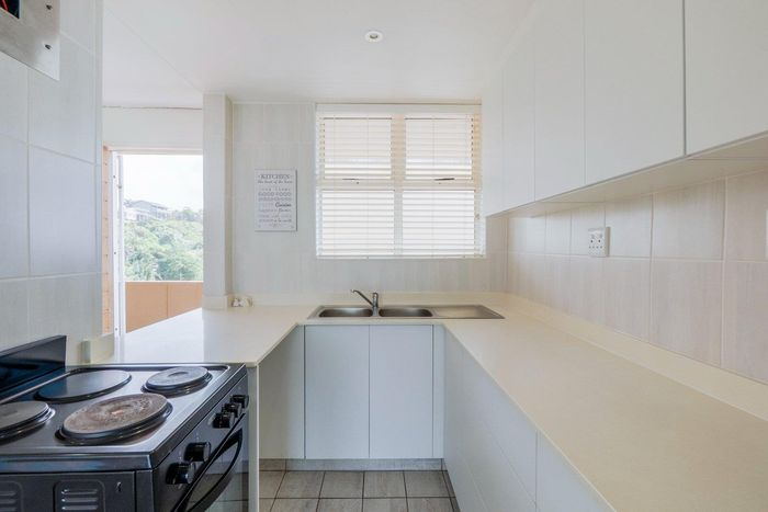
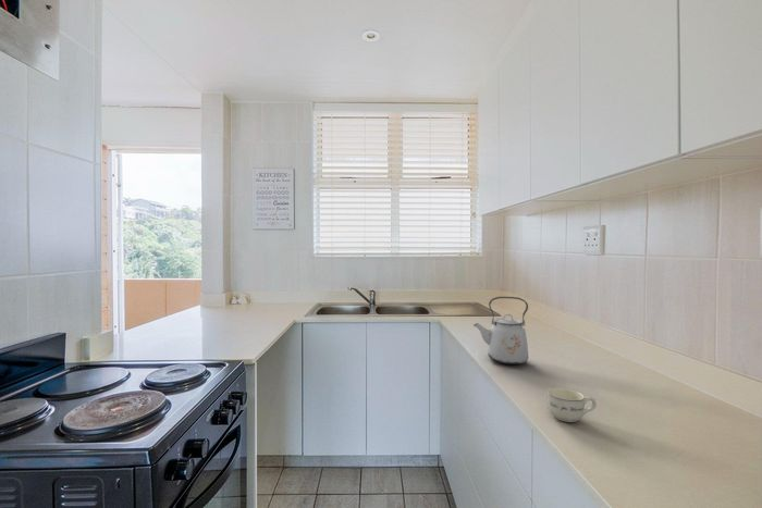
+ kettle (500, 327)
+ cup (570, 406)
